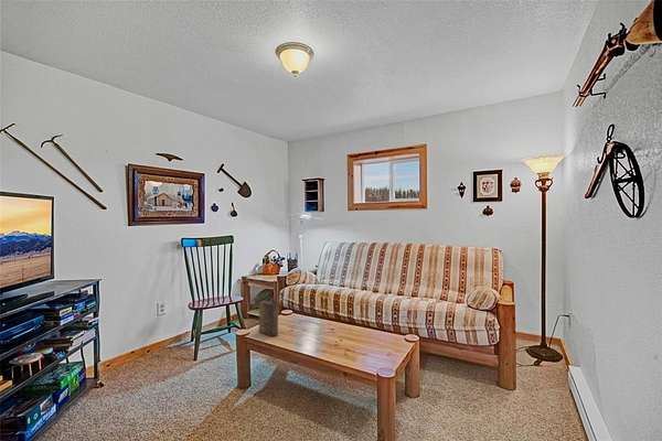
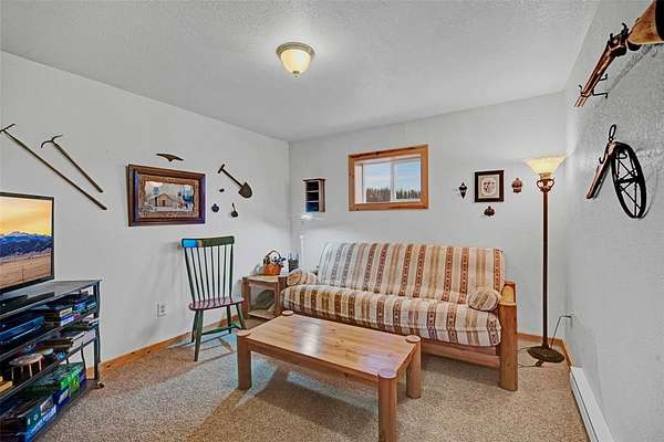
- book (268, 316)
